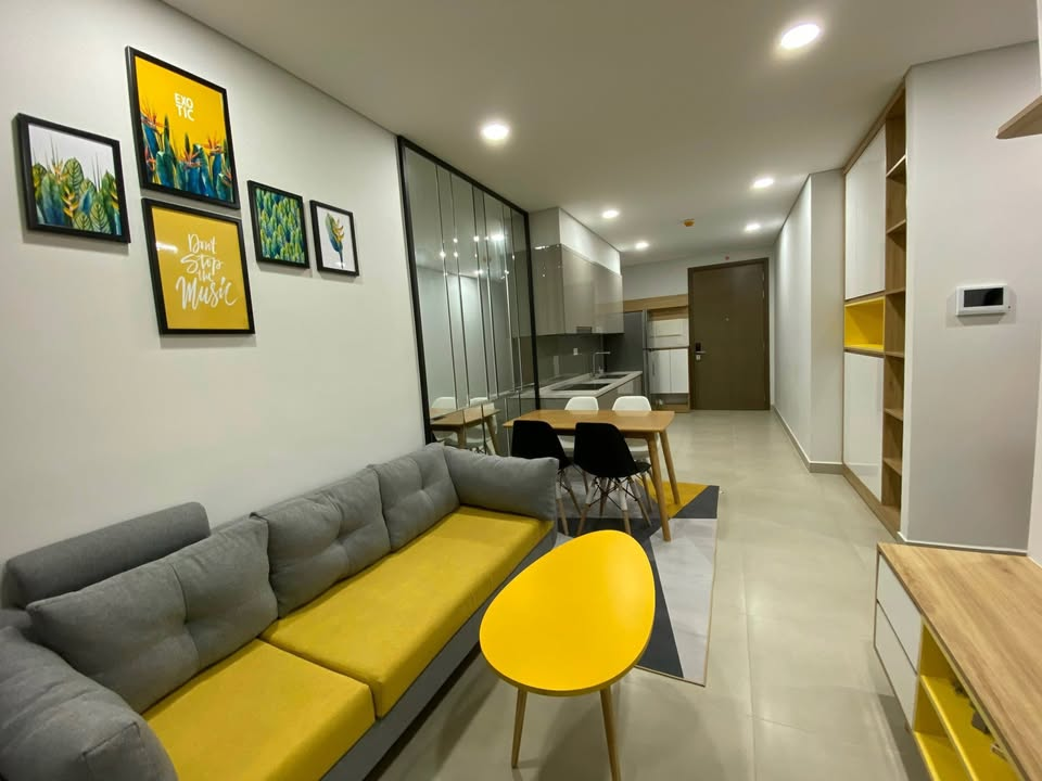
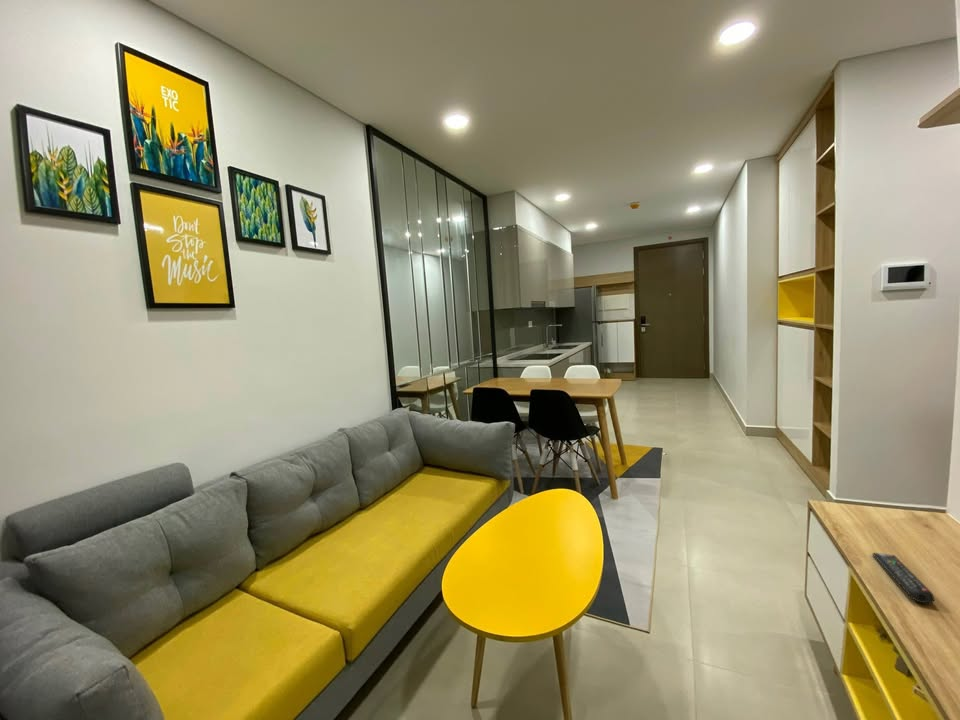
+ remote control (900, 574)
